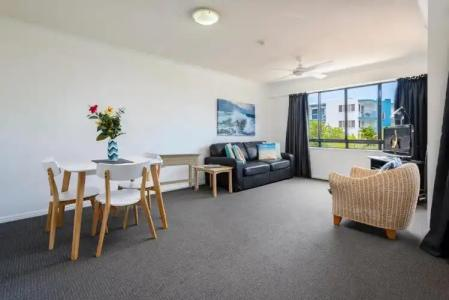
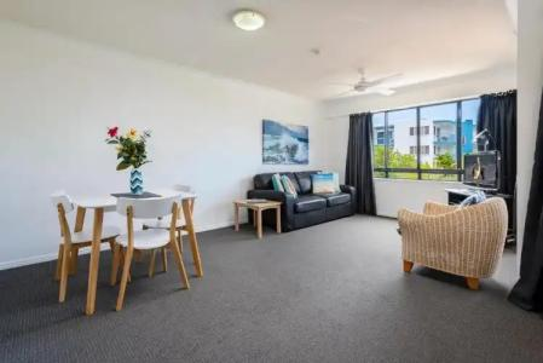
- console table (176, 180)
